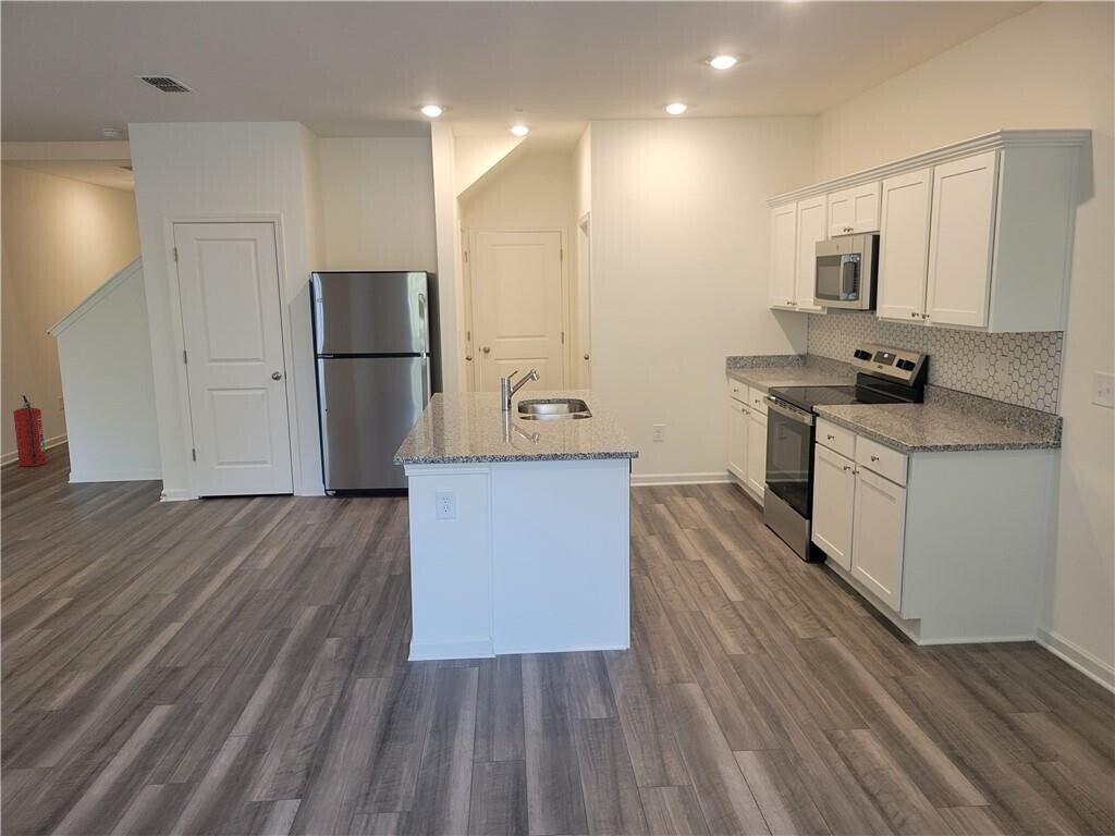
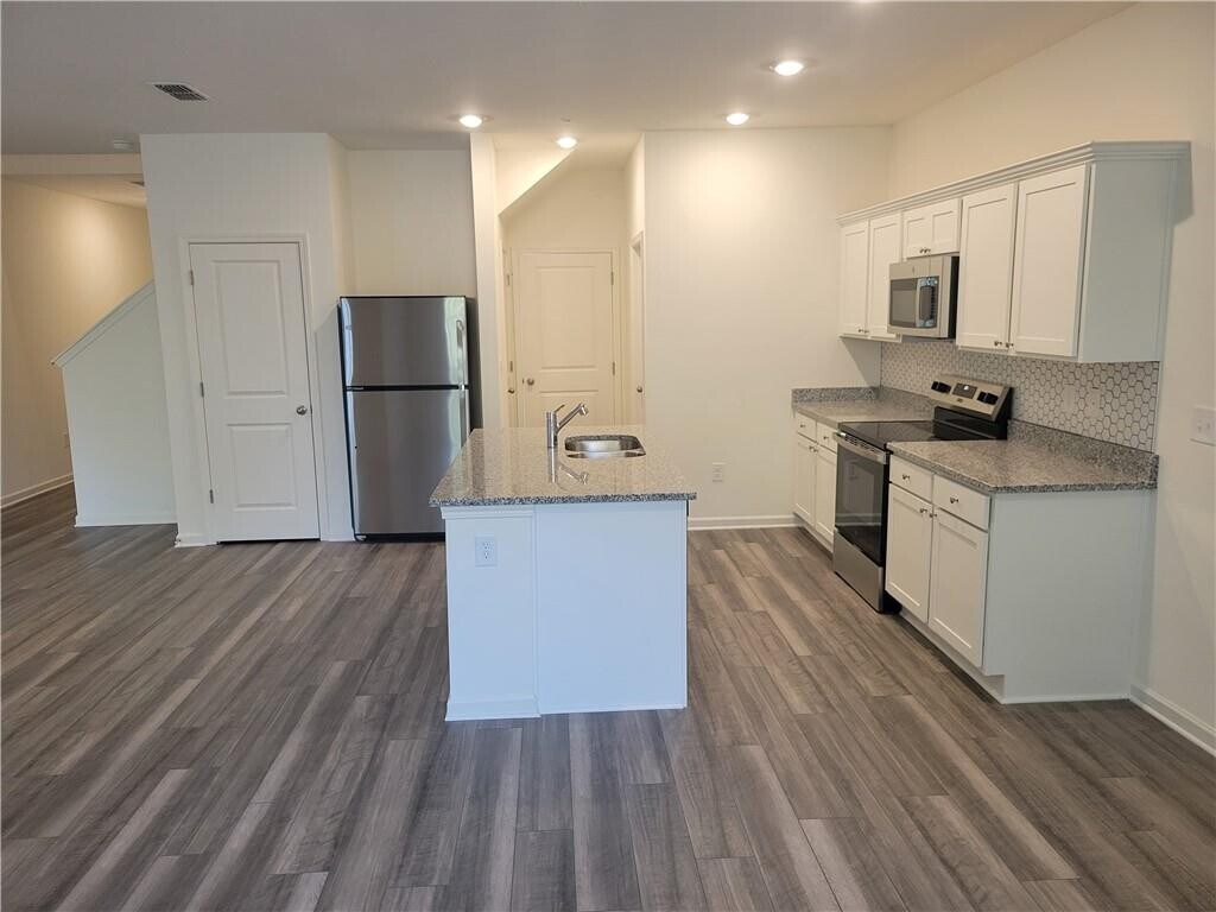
- fire extinguisher (29, 430)
